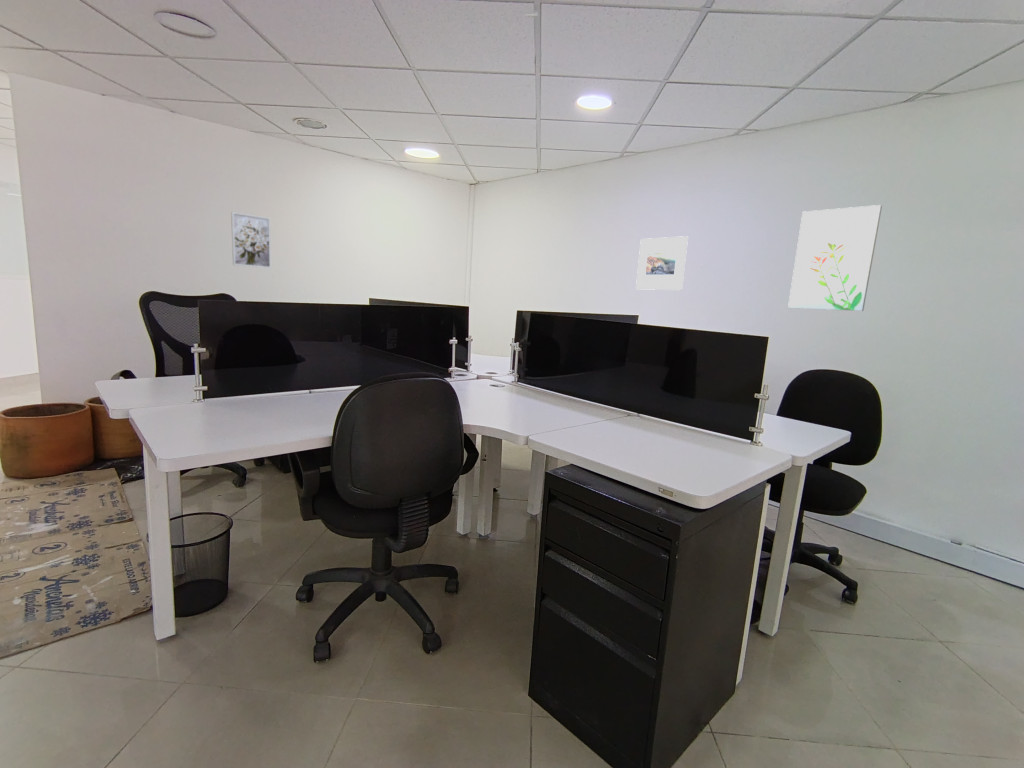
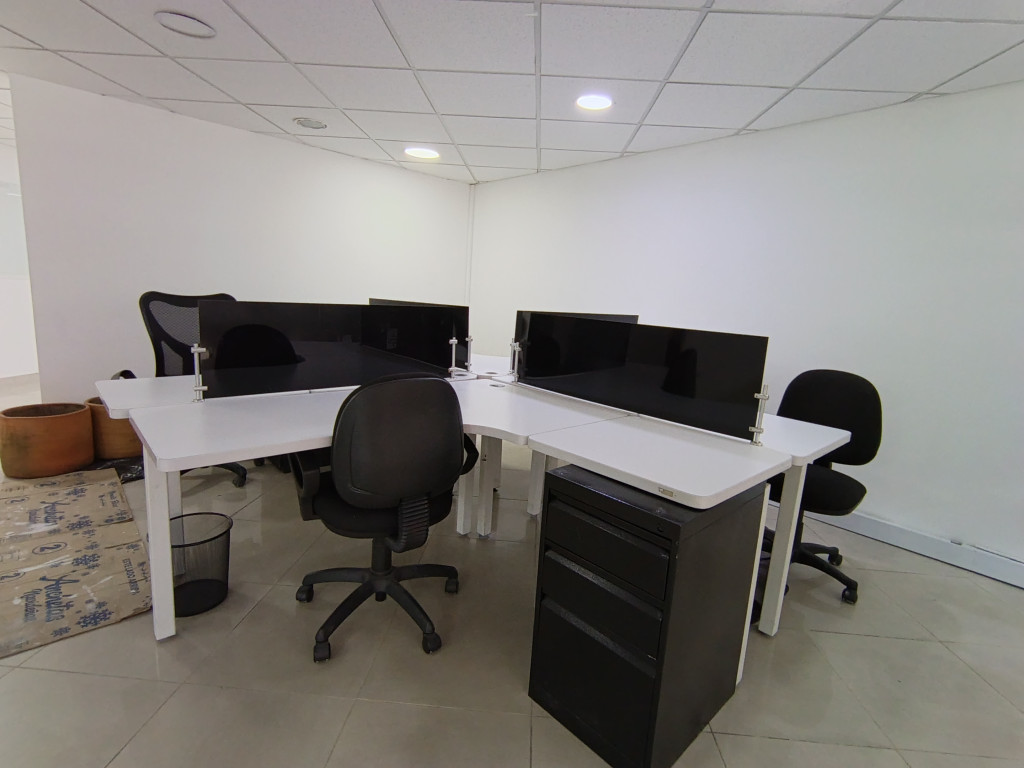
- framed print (660, 263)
- wall art (832, 259)
- wall art (251, 241)
